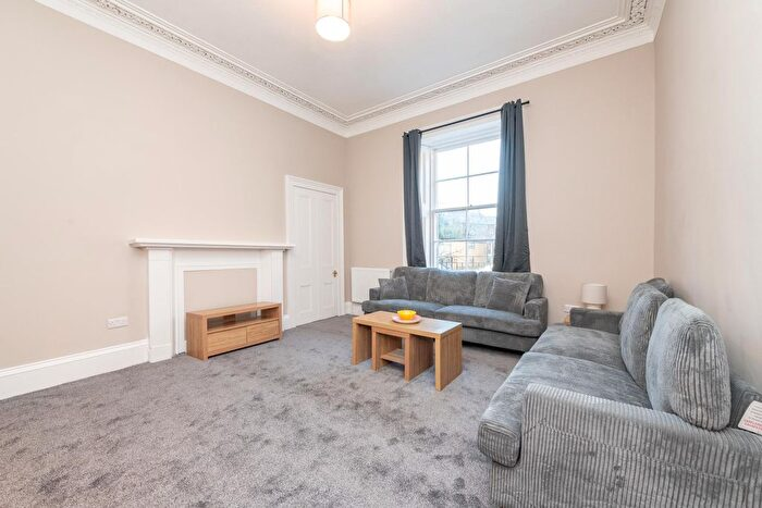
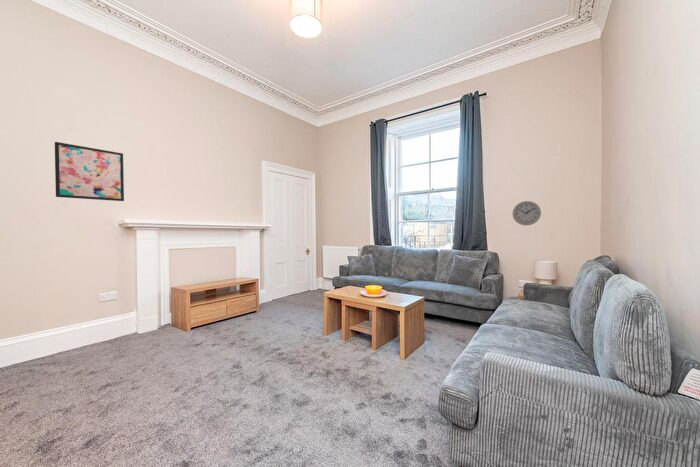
+ wall art (91, 173)
+ wall clock (526, 213)
